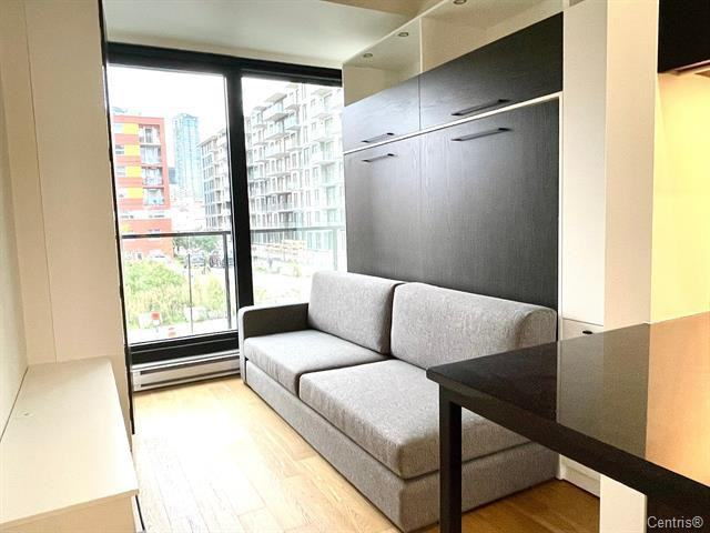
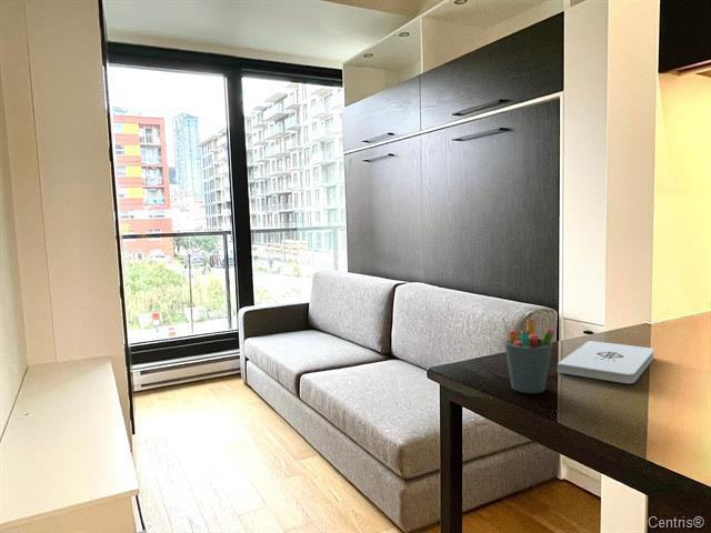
+ notepad (608, 360)
+ pen holder (528, 352)
